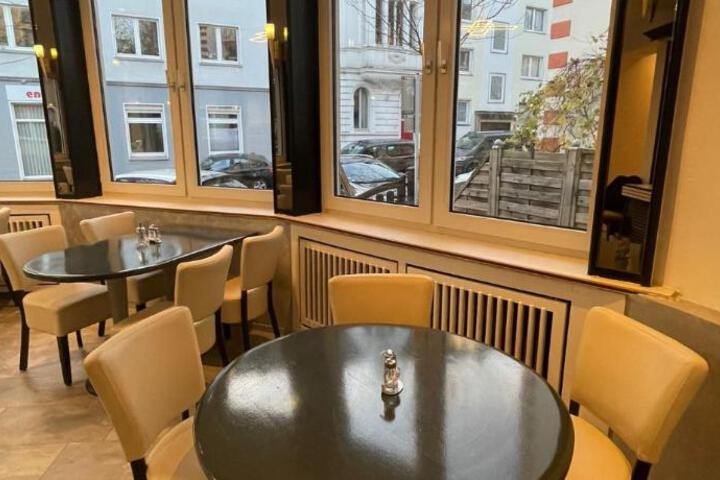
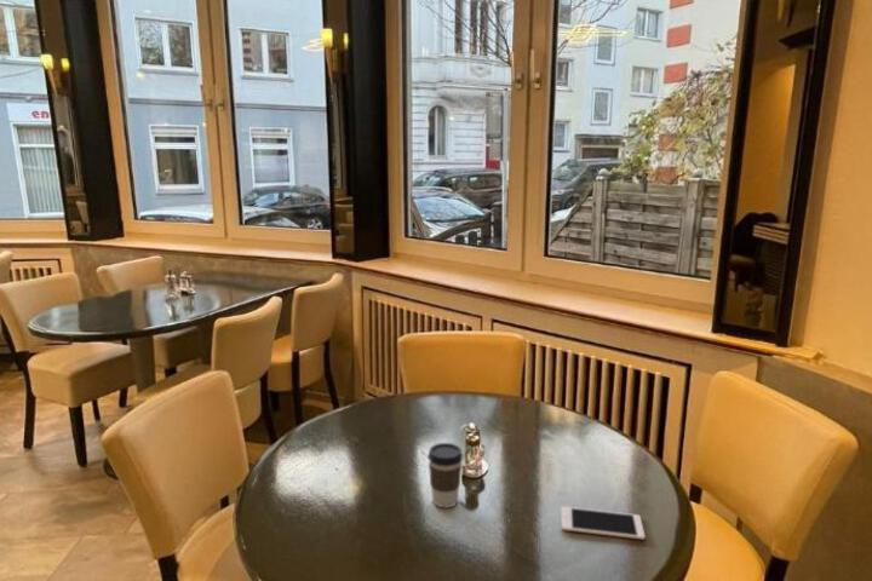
+ coffee cup (444, 474)
+ cell phone (601, 522)
